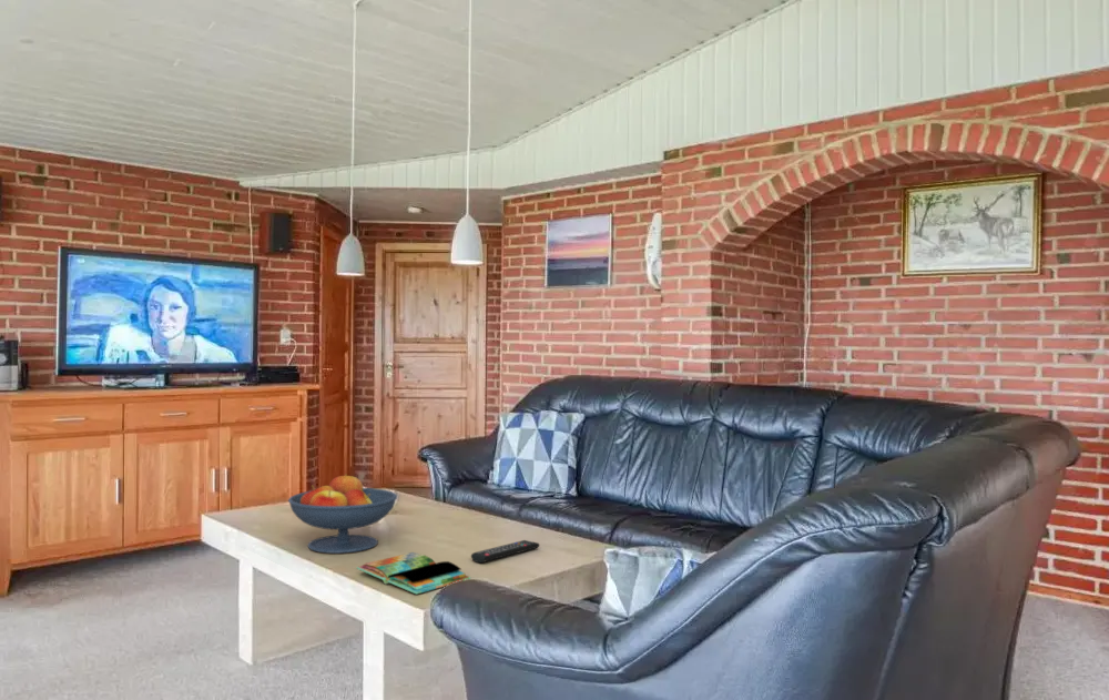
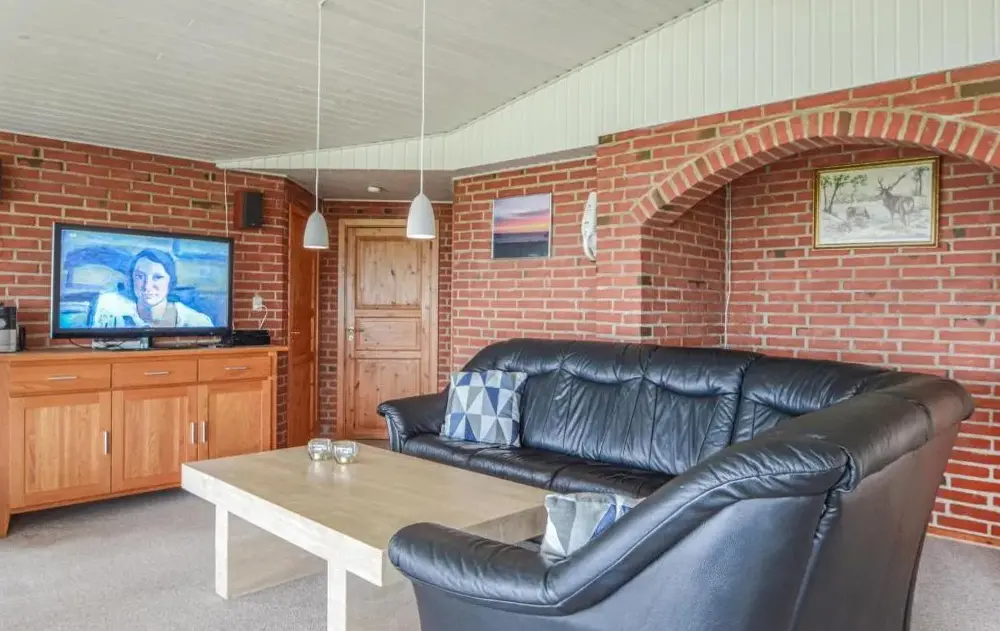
- book (413, 570)
- fruit bowl (343, 511)
- remote control (506, 550)
